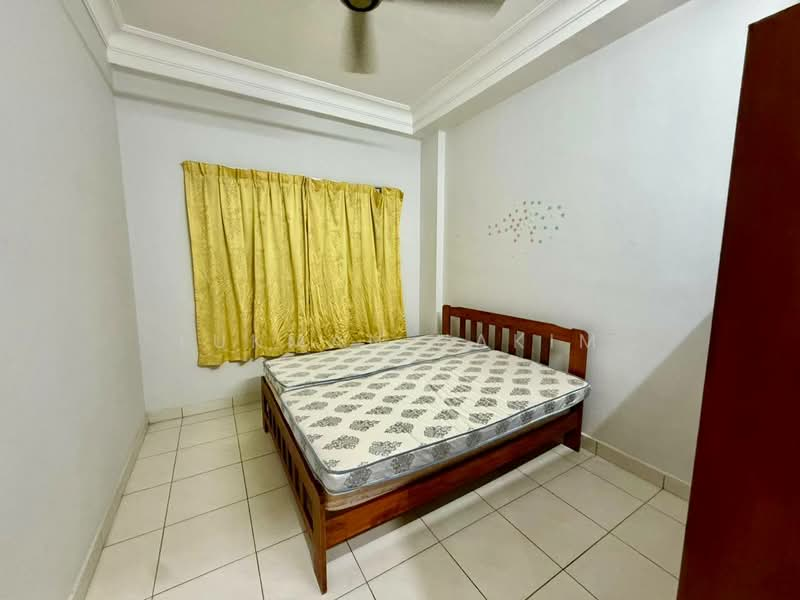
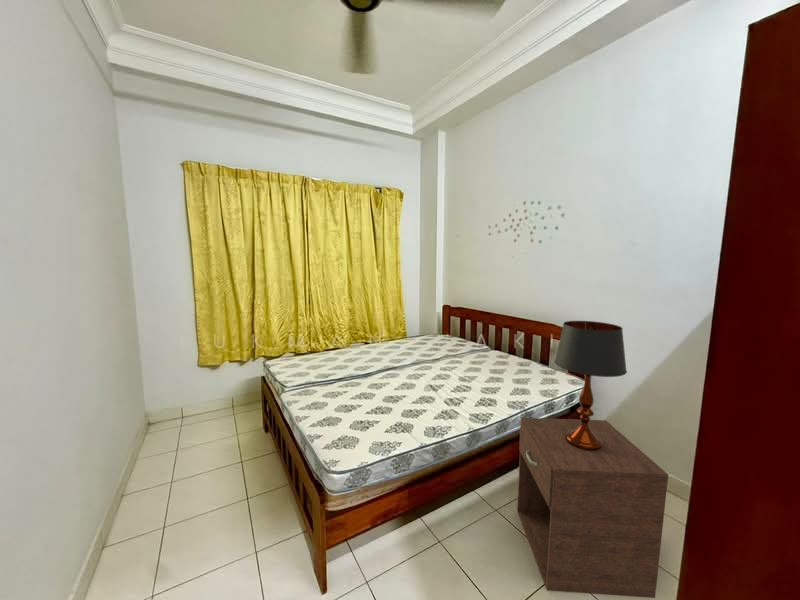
+ table lamp (587, 384)
+ nightstand (576, 495)
